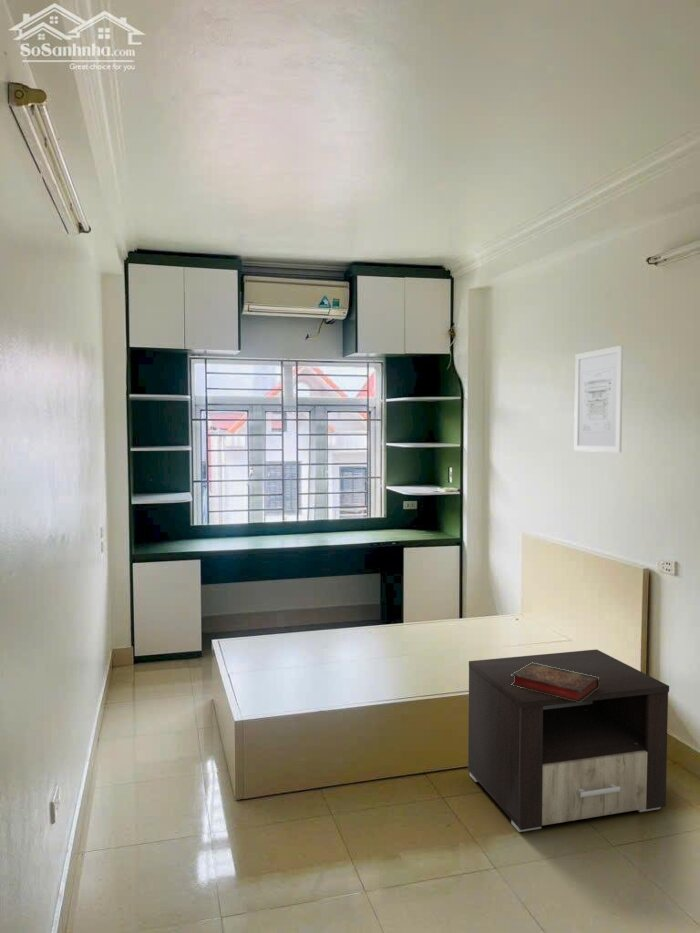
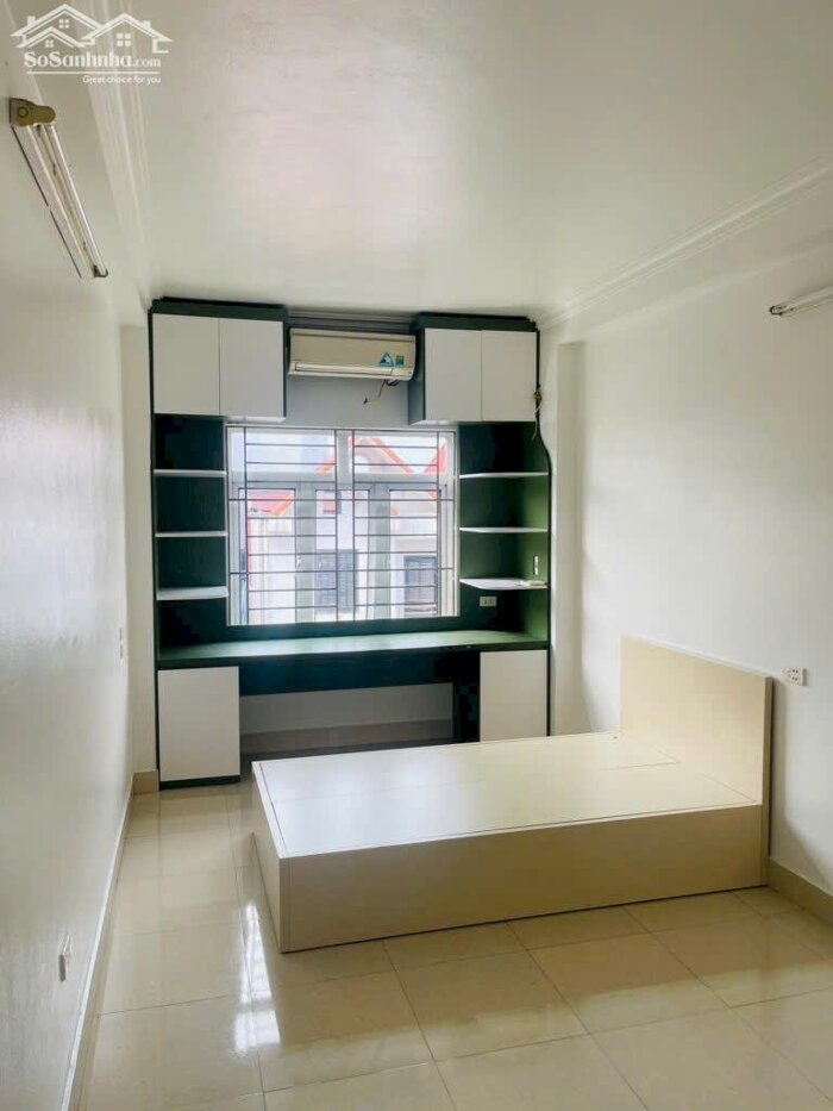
- nightstand (564, 734)
- wall art (597, 401)
- book (554, 680)
